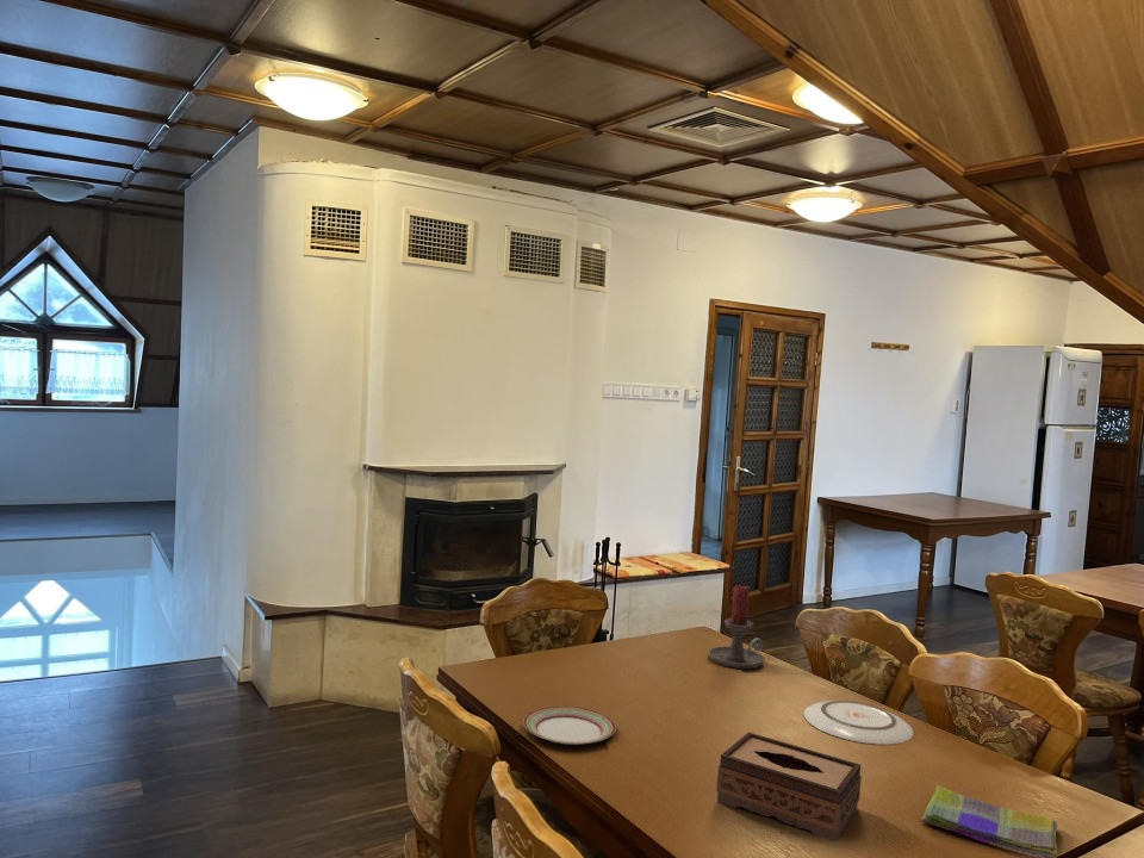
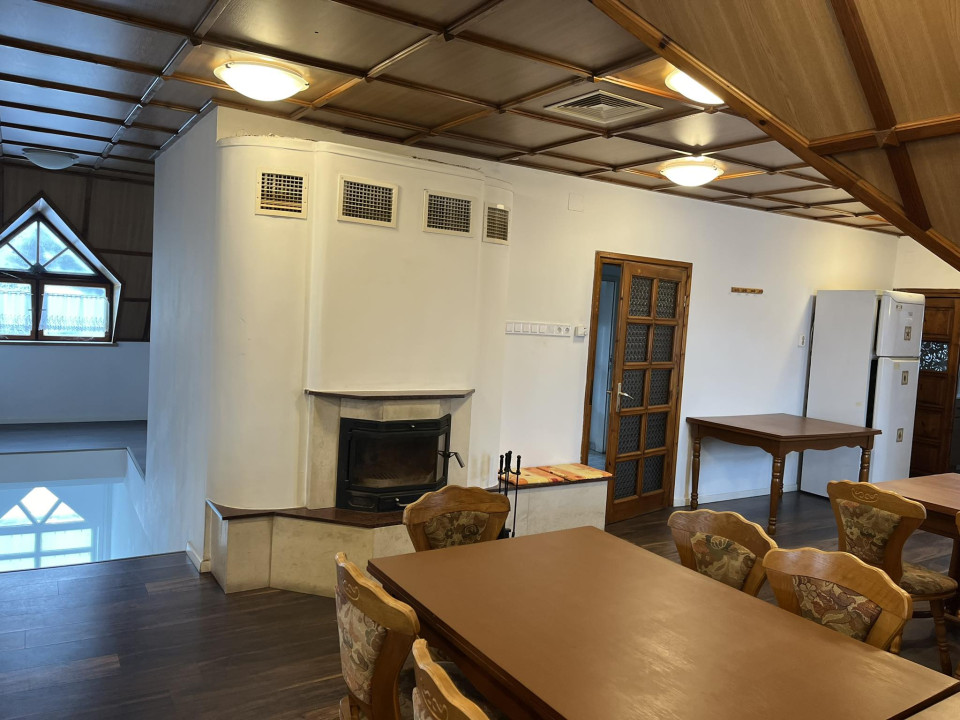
- plate (568, 727)
- dish towel (991, 820)
- tissue box (789, 783)
- plate (857, 717)
- candle holder (742, 622)
